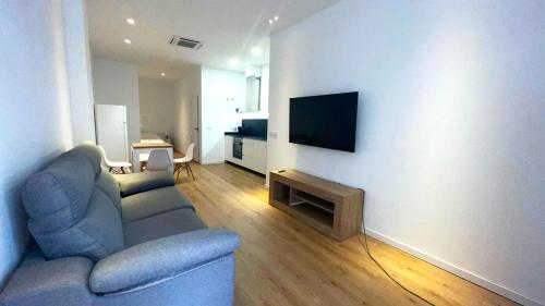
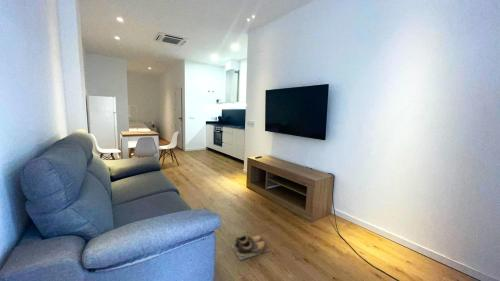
+ shoes (249, 242)
